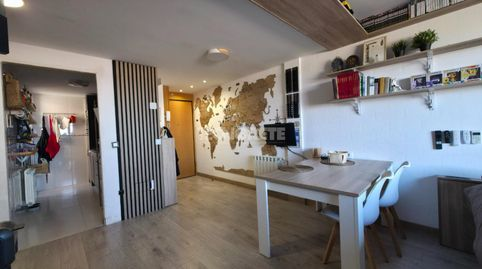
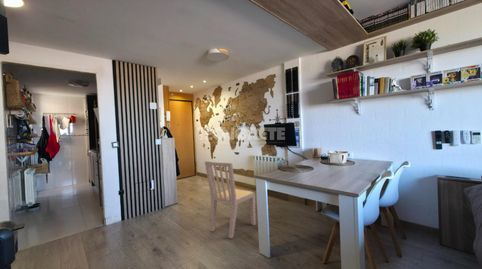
+ dining chair (230, 193)
